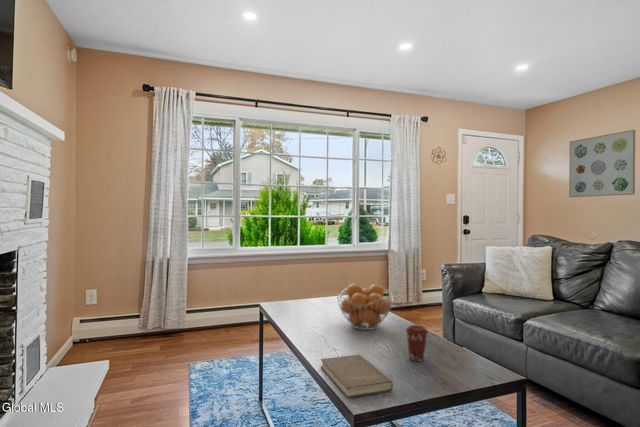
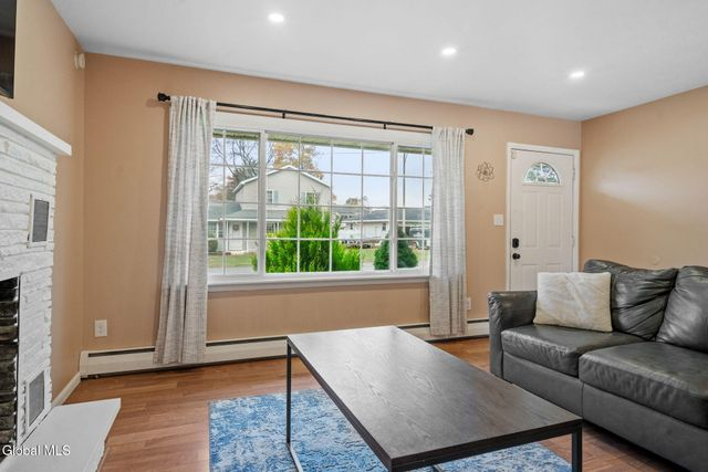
- coffee cup (416, 343)
- fruit basket (364, 305)
- wall art (599, 166)
- book (354, 373)
